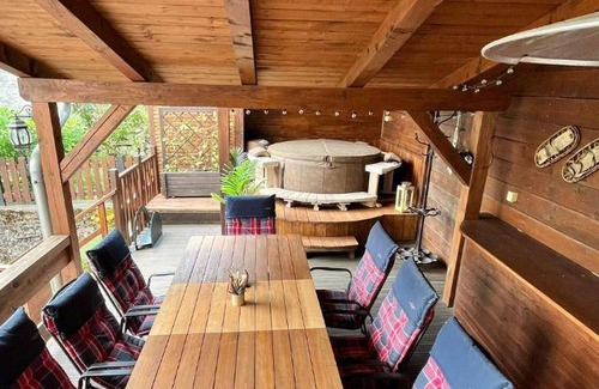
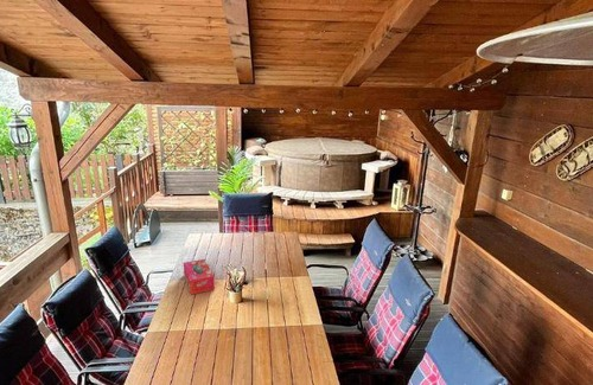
+ tissue box (198, 275)
